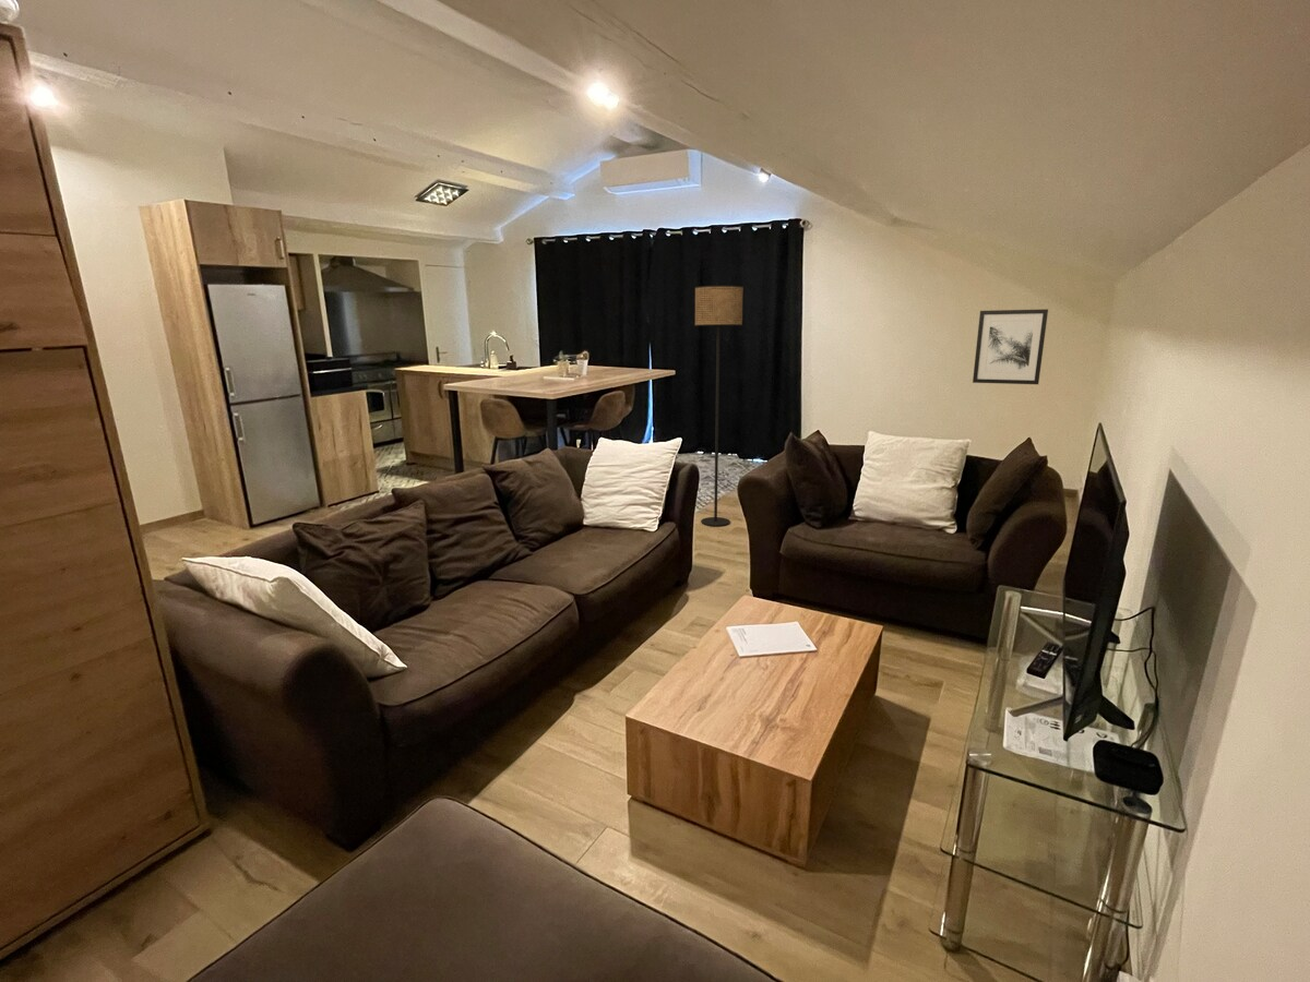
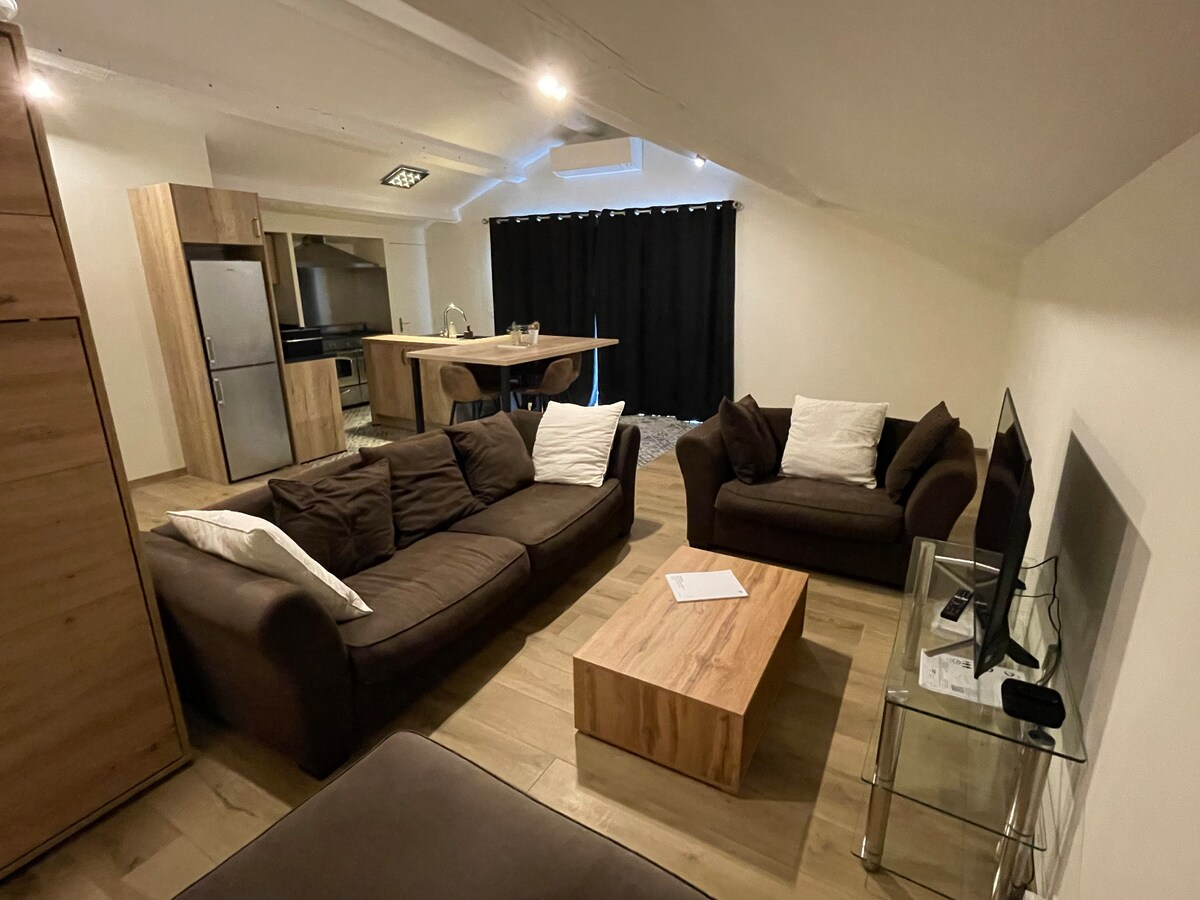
- floor lamp (717, 409)
- wall art (1009, 347)
